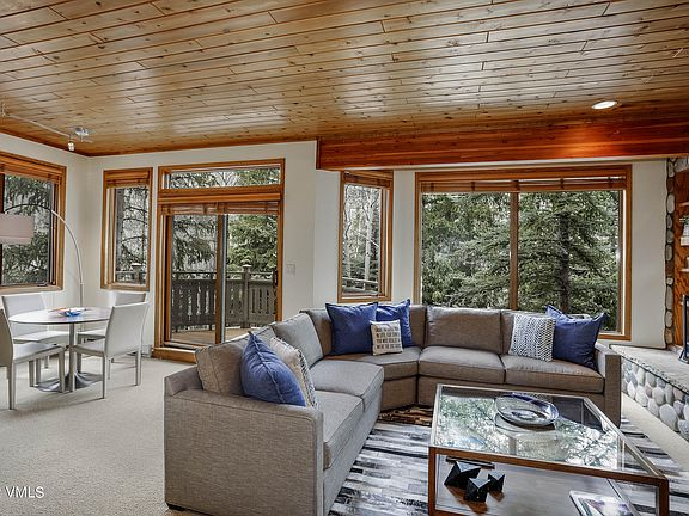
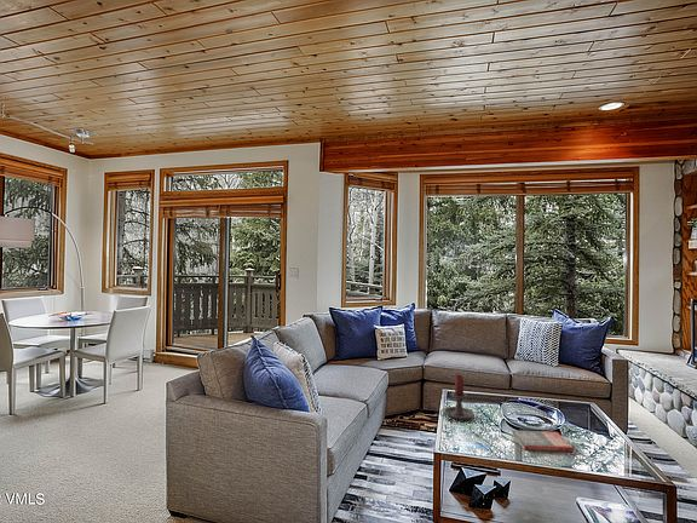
+ candle holder (455, 395)
+ book (541, 441)
